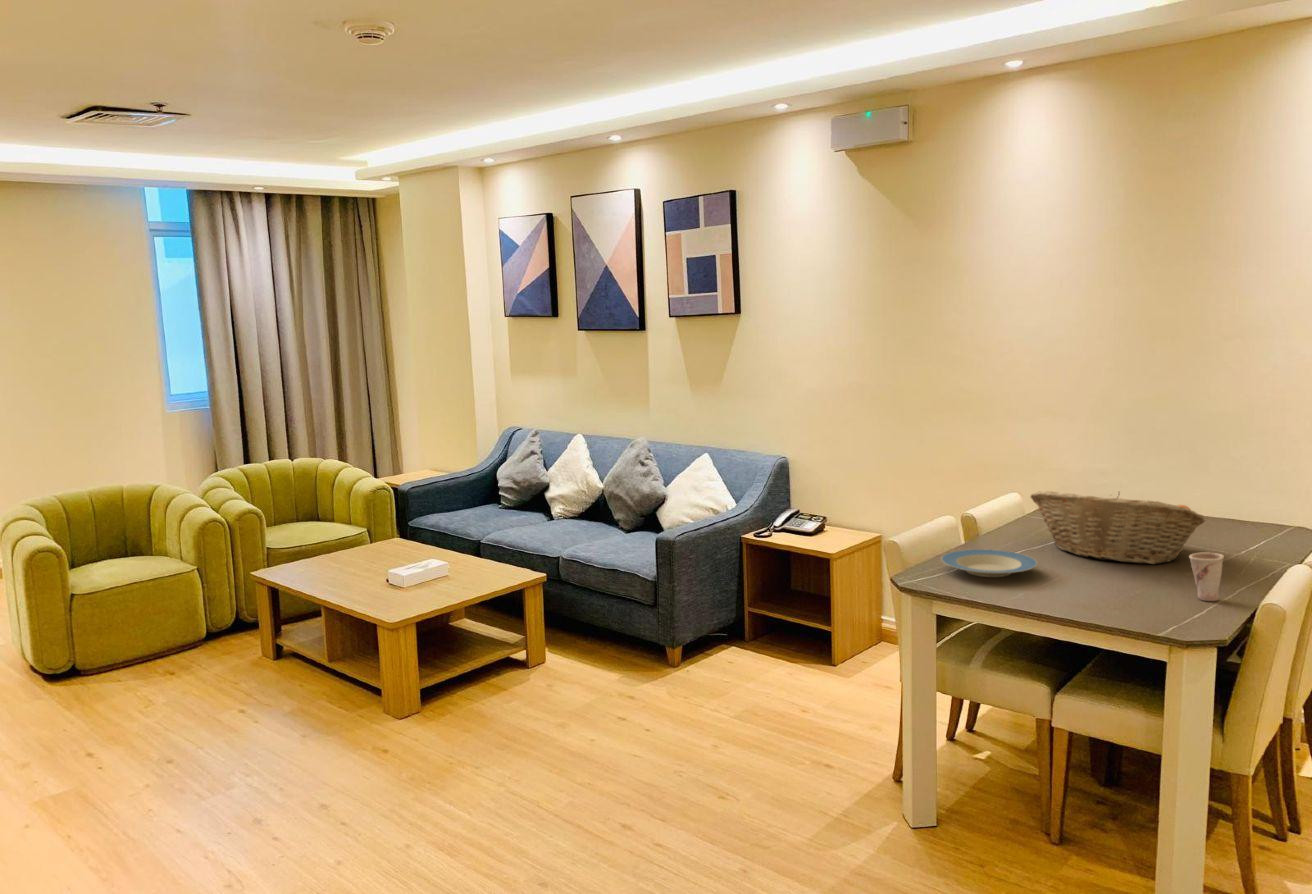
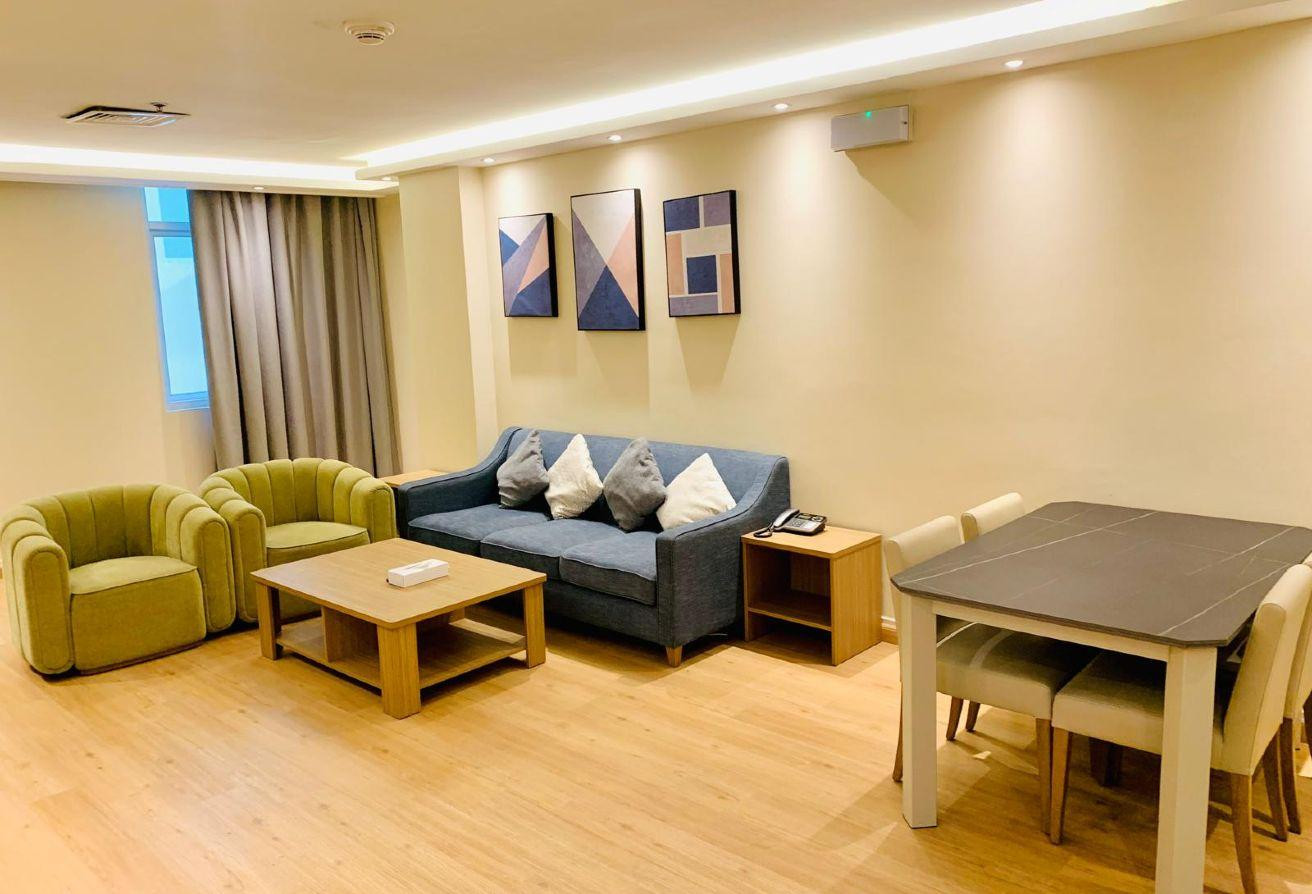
- plate (988, 565)
- cup (1205, 576)
- fruit basket (1113, 519)
